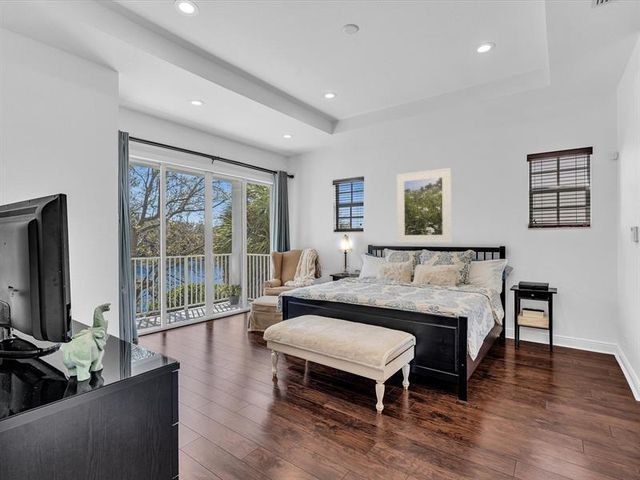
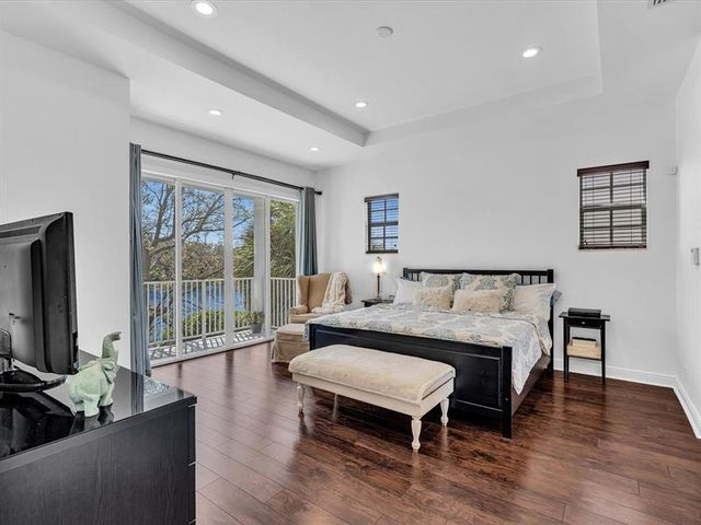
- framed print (422, 207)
